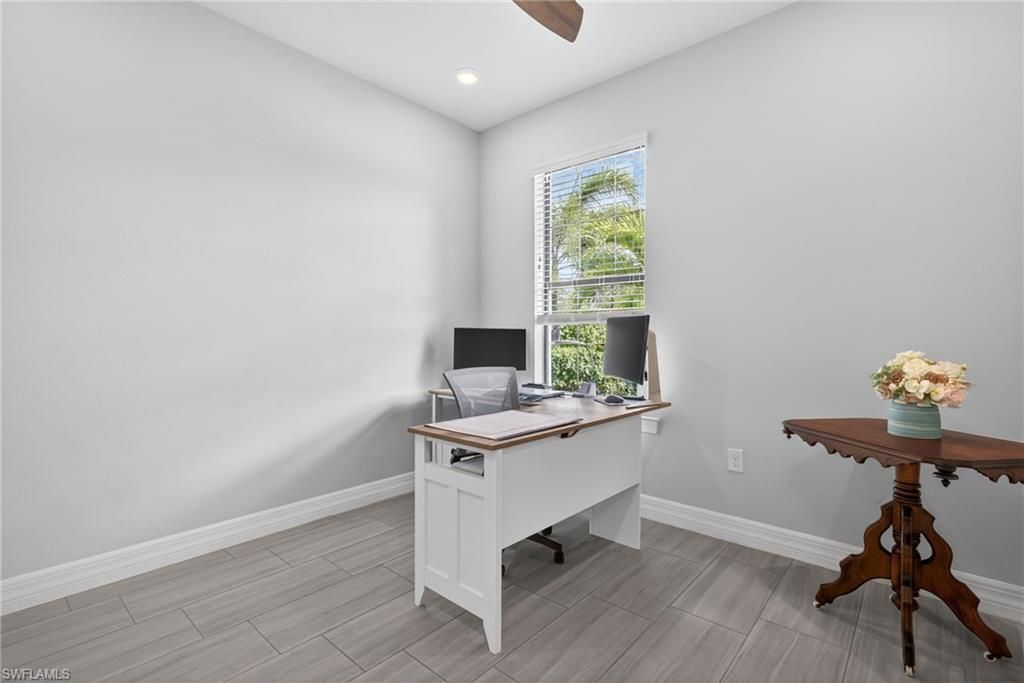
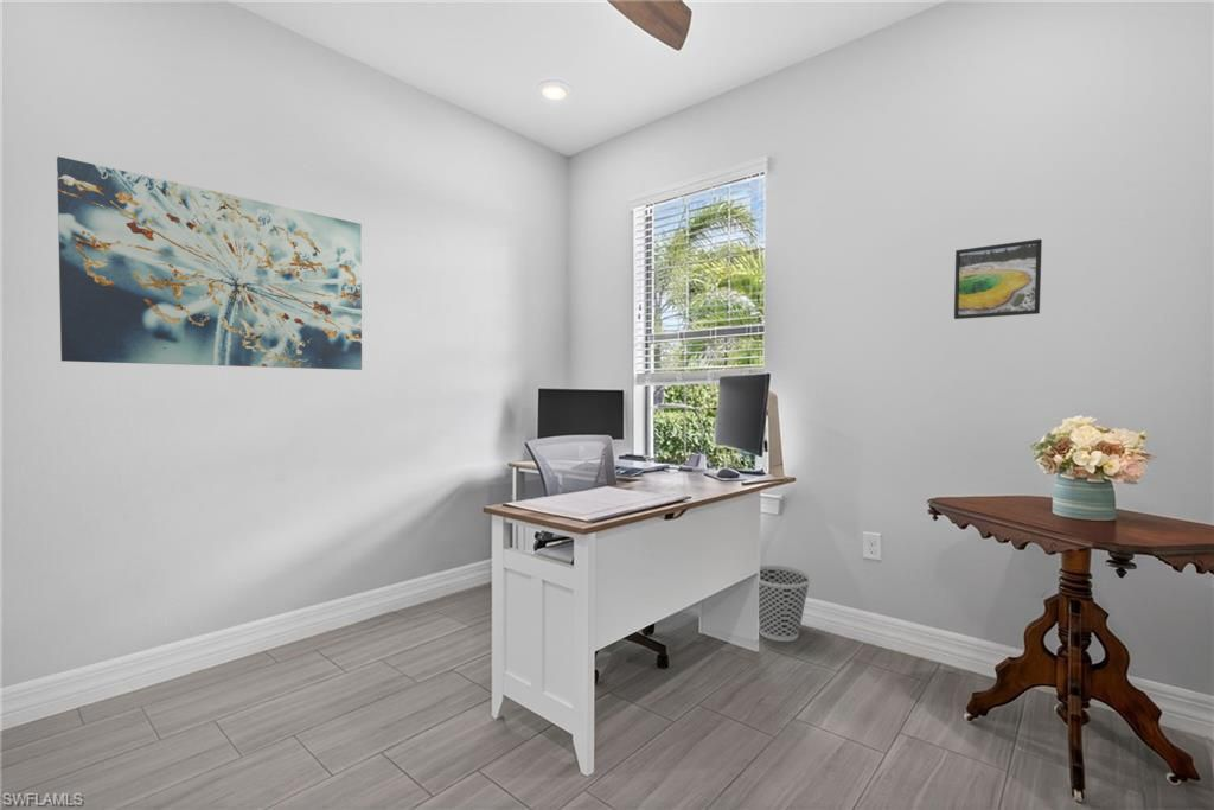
+ wall art (235, 281)
+ wastebasket (778, 604)
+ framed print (996, 280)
